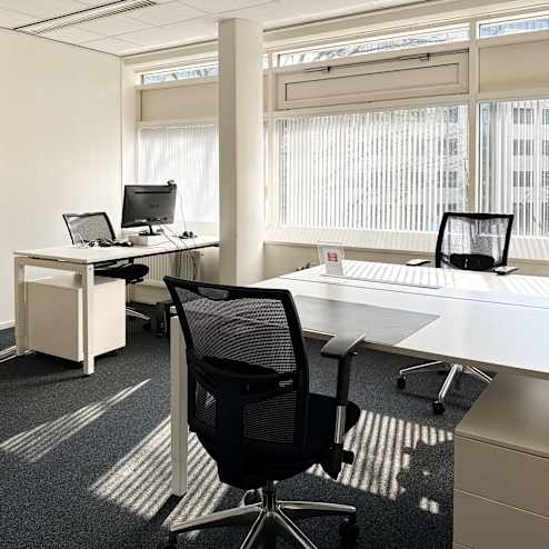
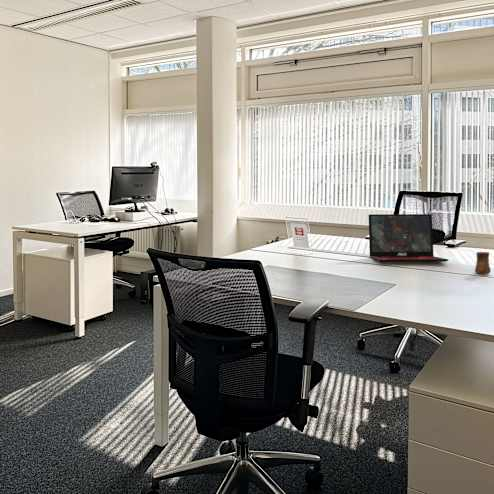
+ laptop (406, 237)
+ cup (482, 263)
